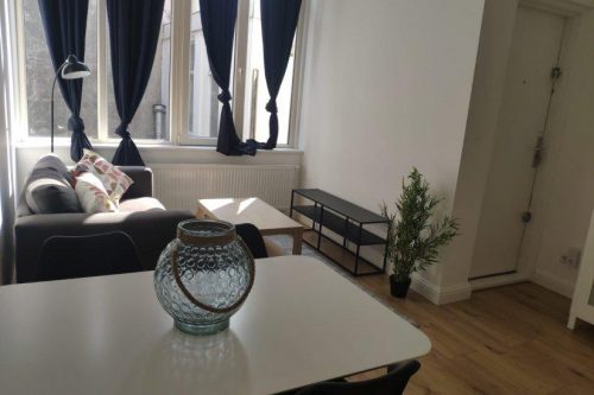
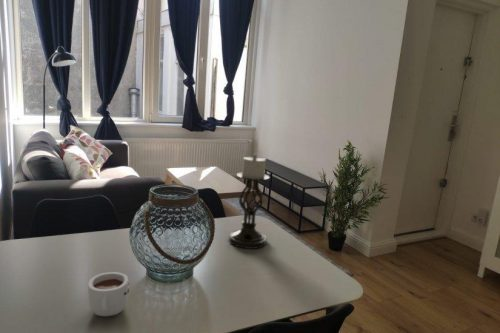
+ mug (107, 297)
+ candle holder (252, 199)
